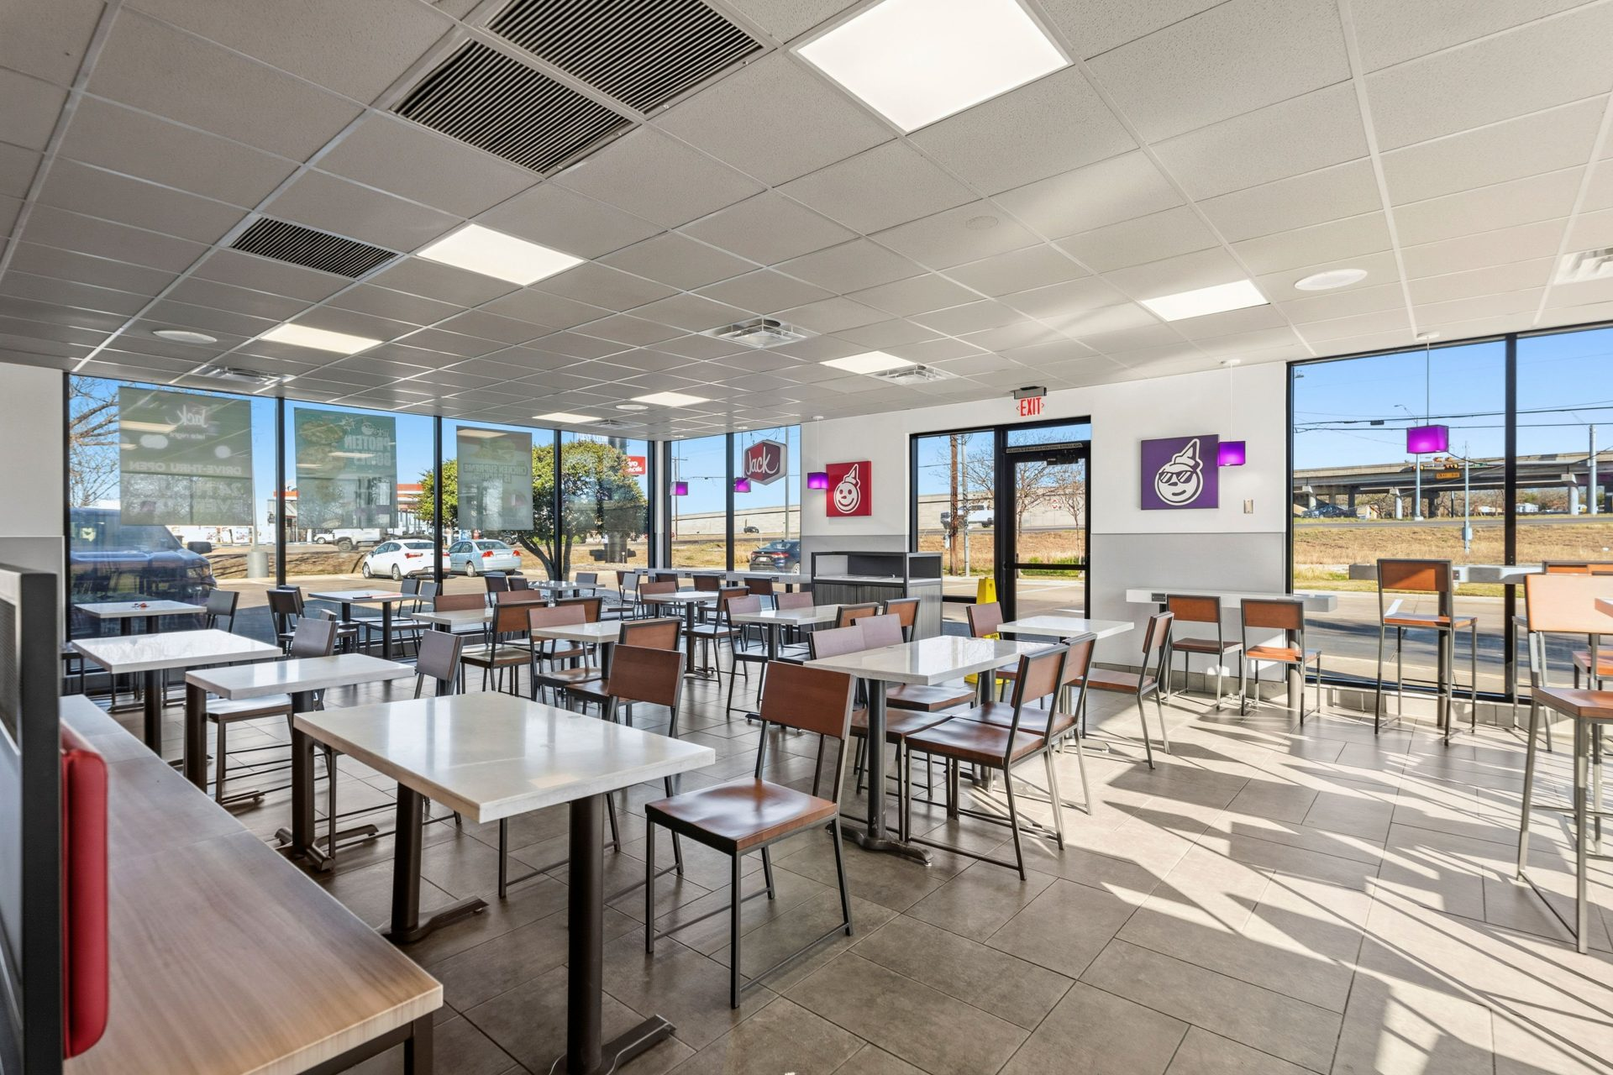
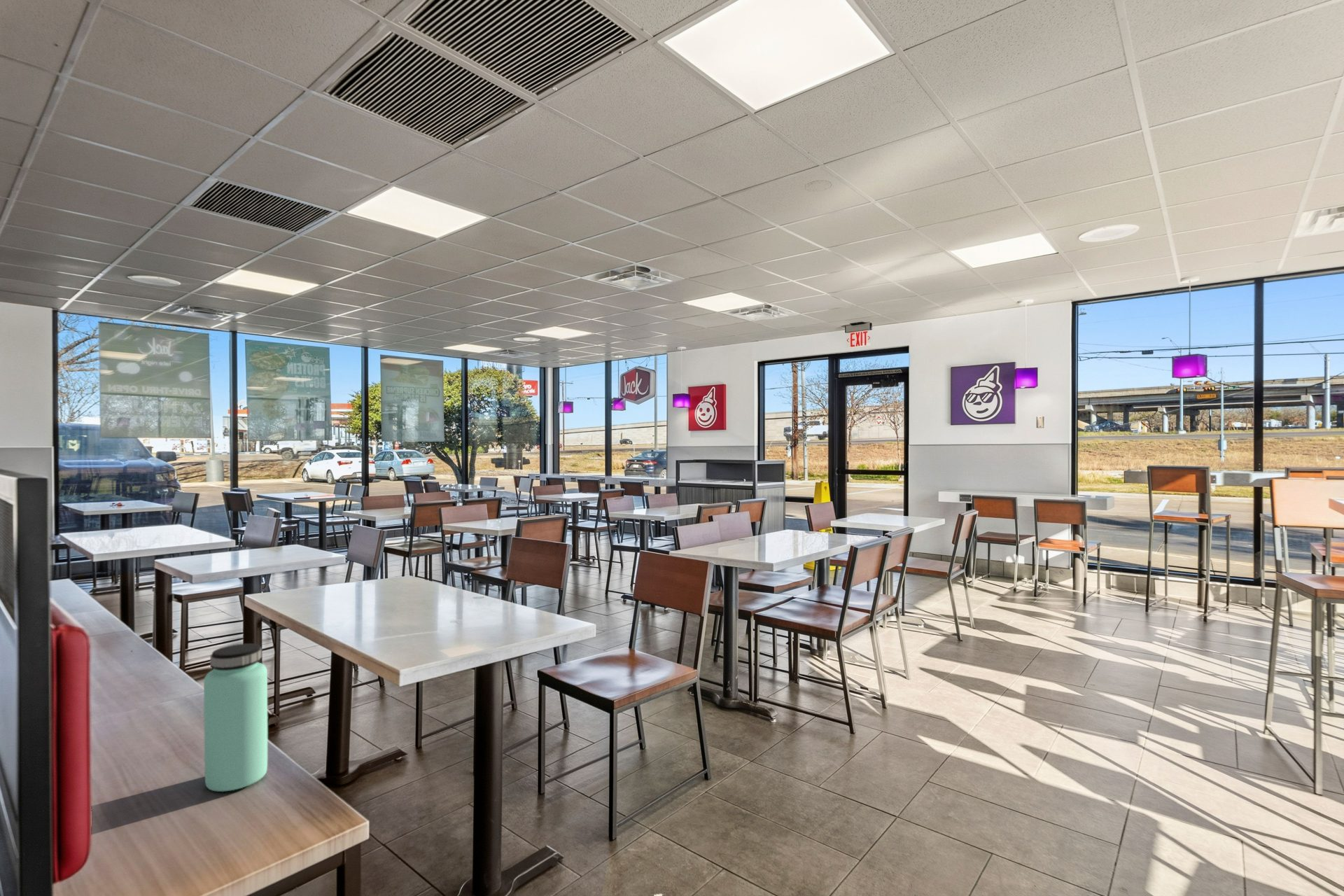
+ bottle (236, 714)
